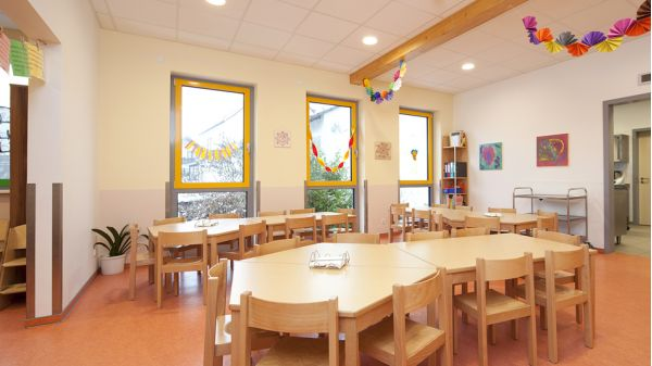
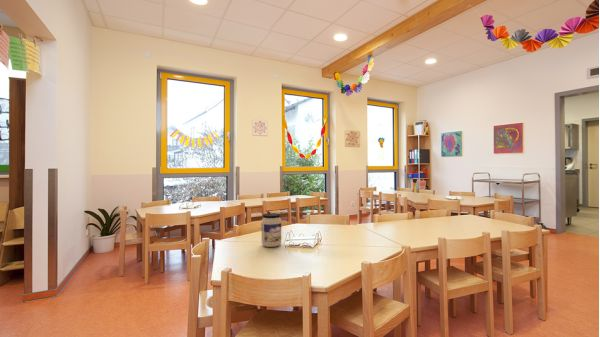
+ jar (271, 229)
